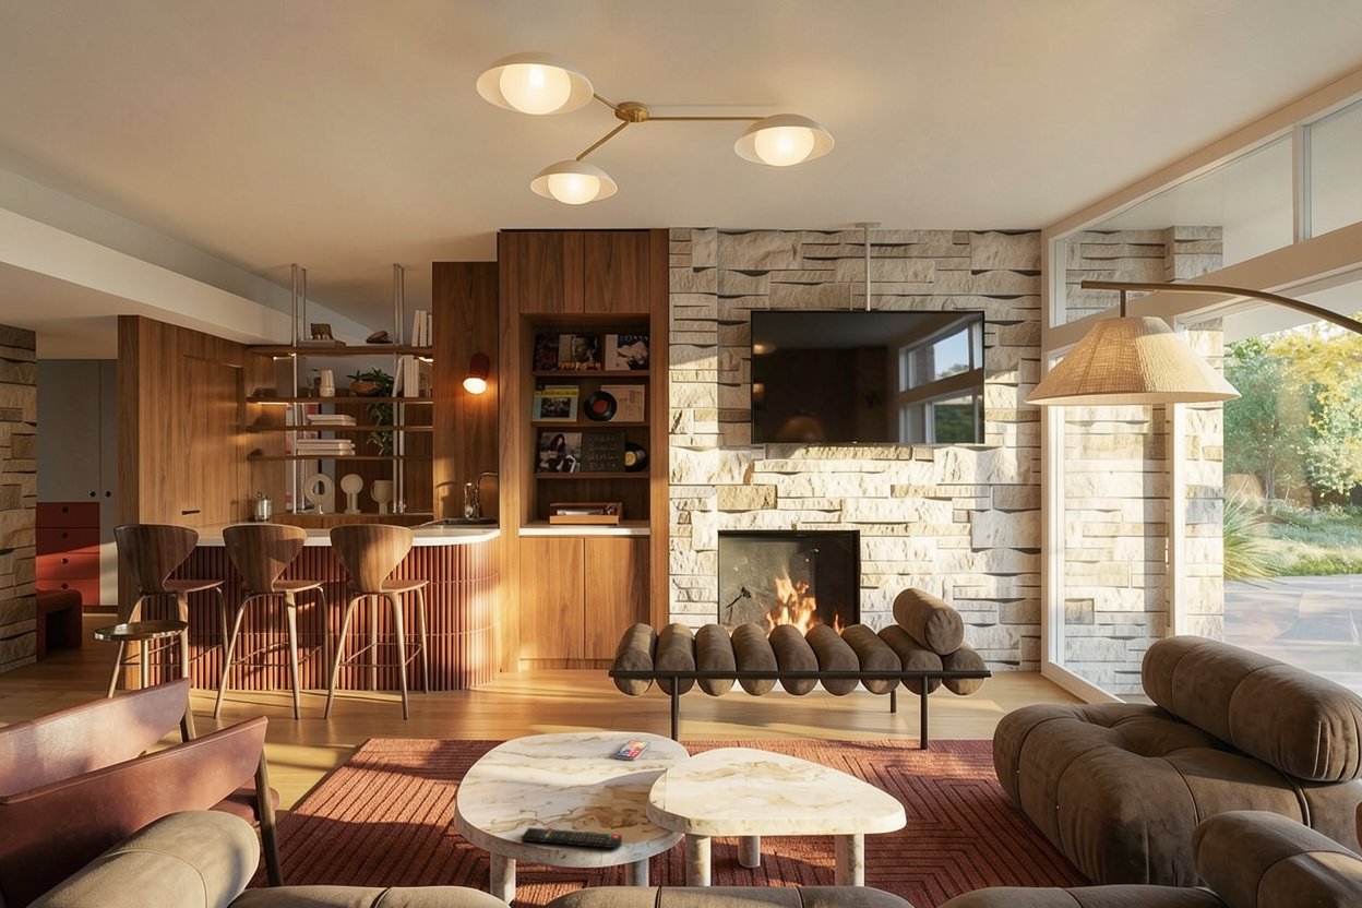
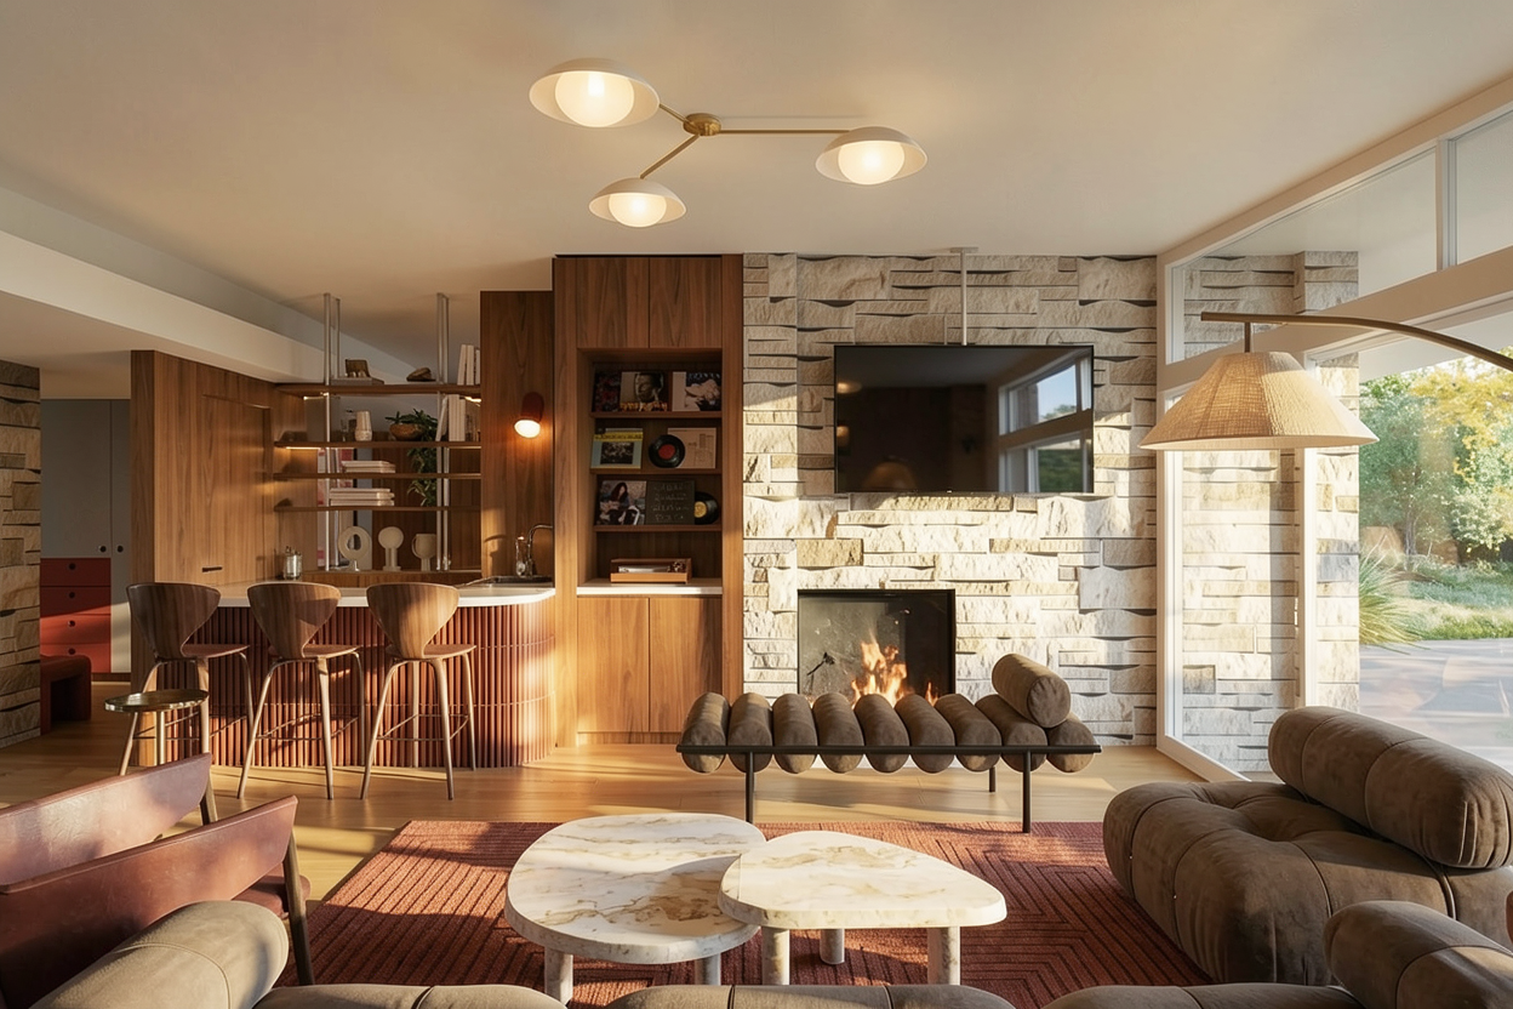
- smartphone (632, 750)
- remote control (572, 838)
